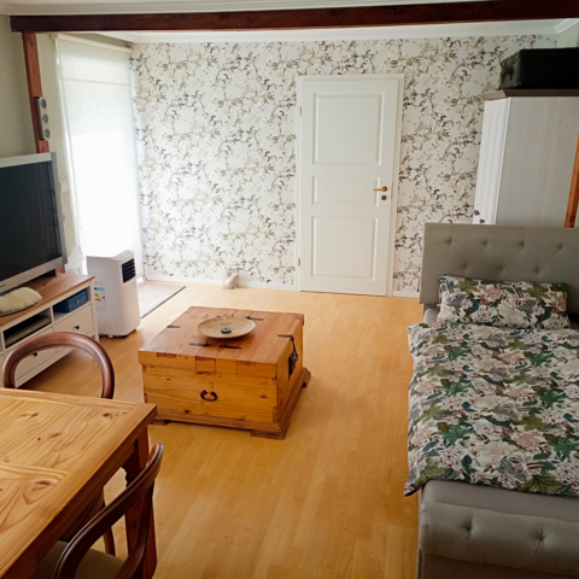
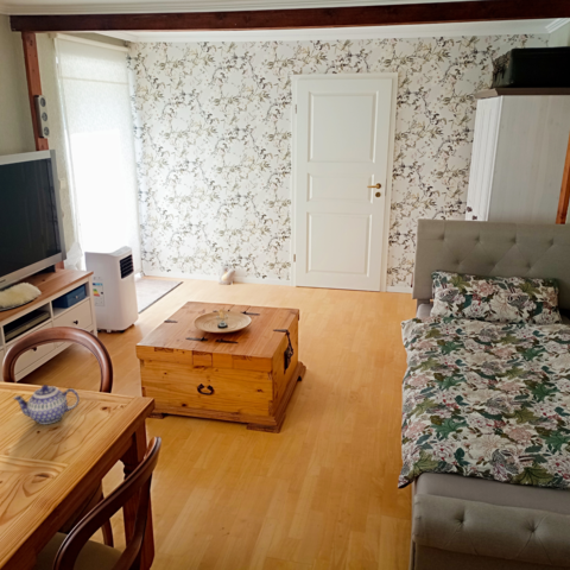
+ teapot (46, 401)
